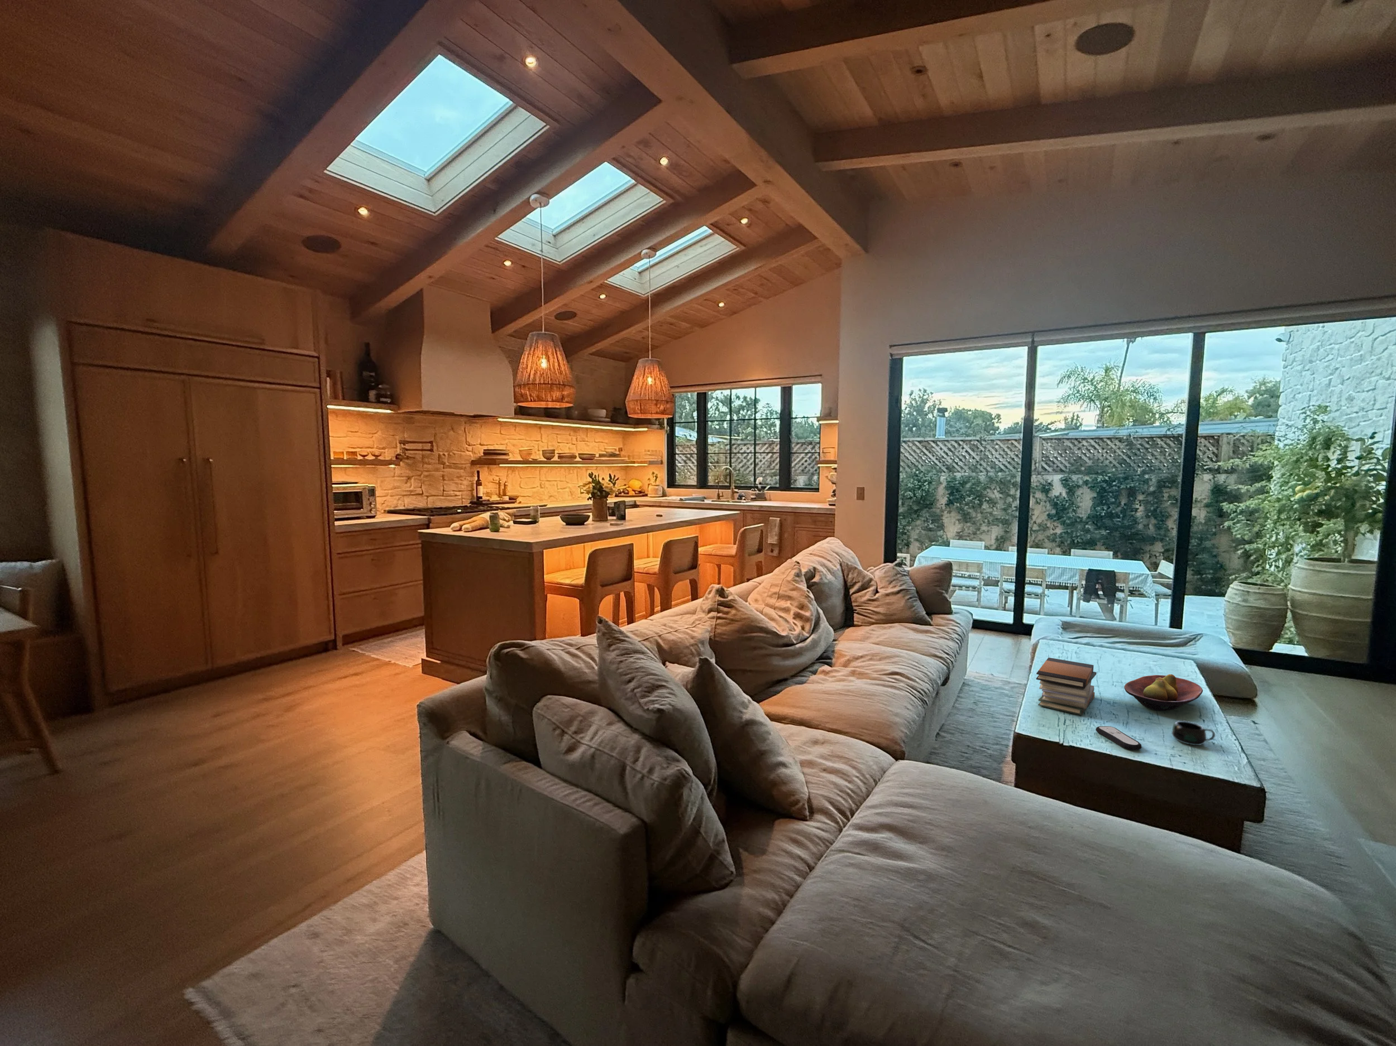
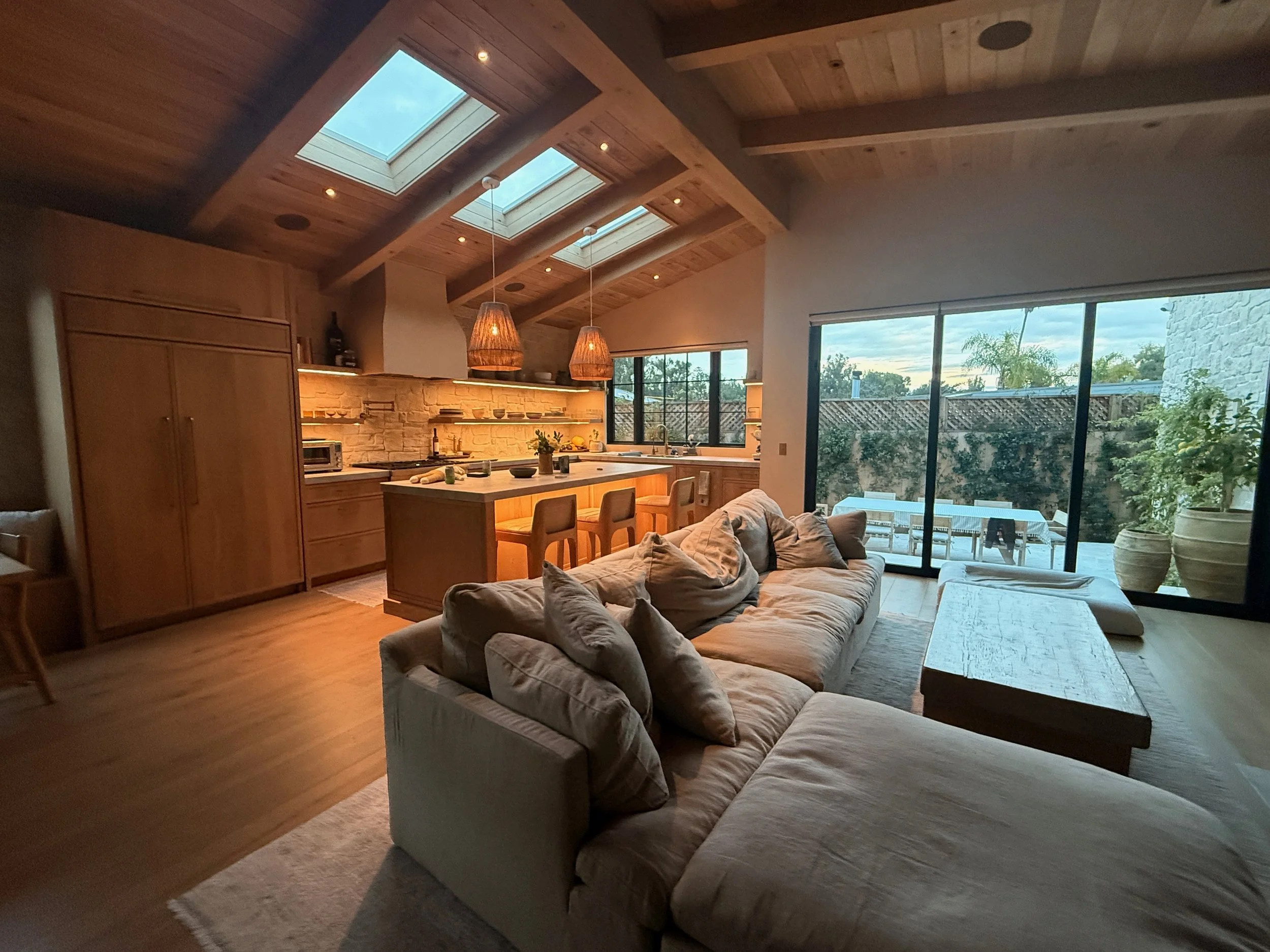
- book stack (1066, 685)
- mug (1193, 734)
- remote control (1119, 737)
- fruit bowl (1163, 689)
